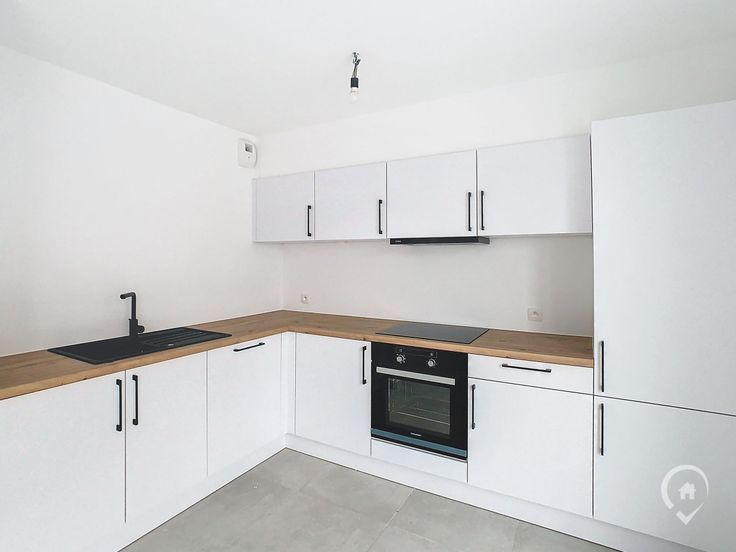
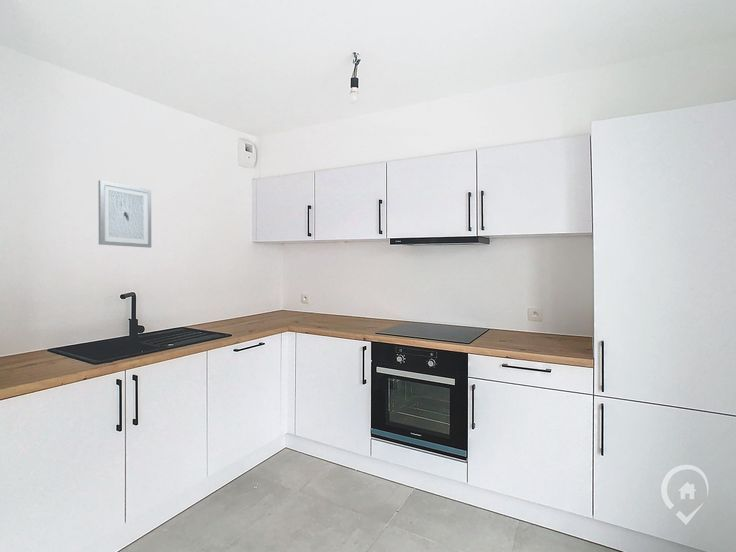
+ wall art (126, 215)
